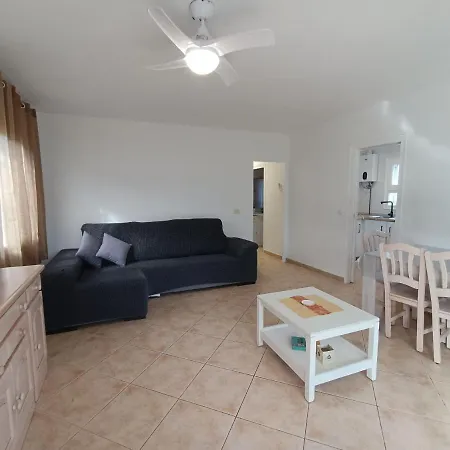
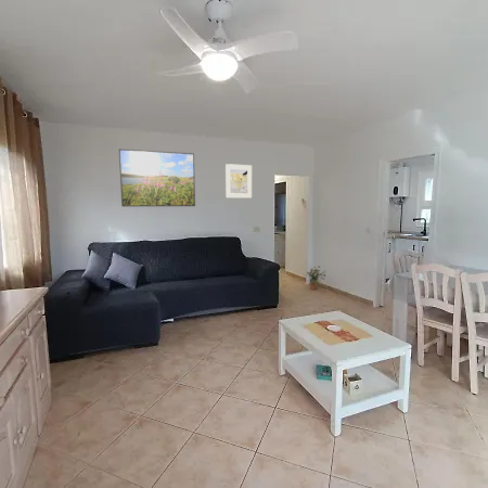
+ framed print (239, 181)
+ potted plant (313, 278)
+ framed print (158, 179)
